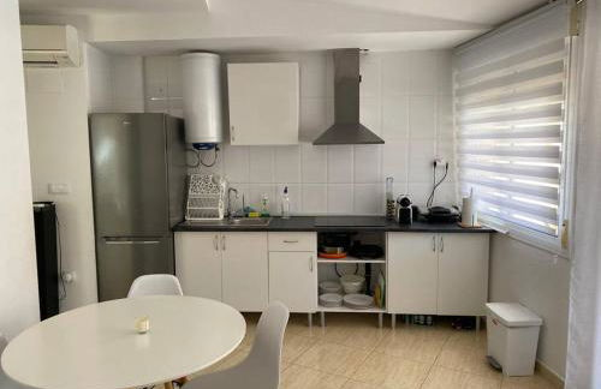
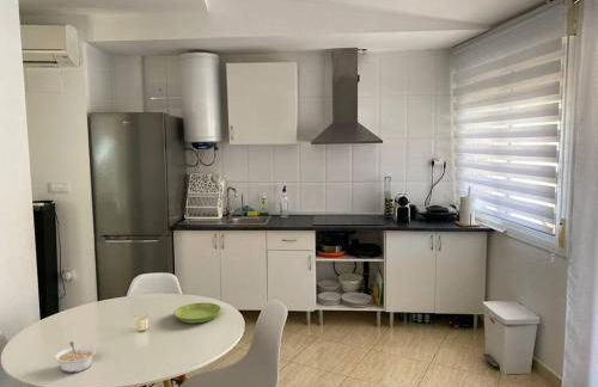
+ legume (74, 358)
+ saucer (197, 313)
